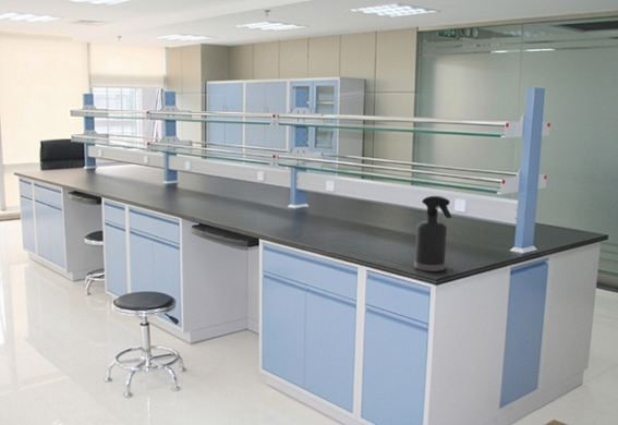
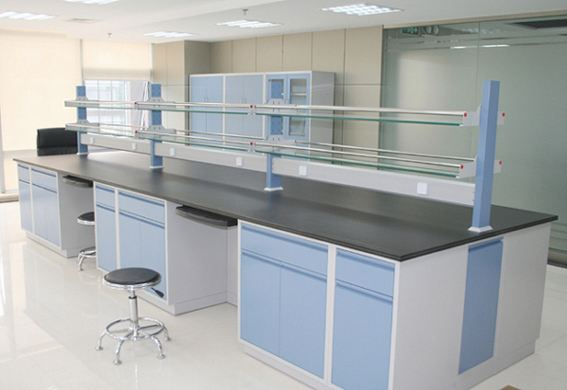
- spray bottle (432, 231)
